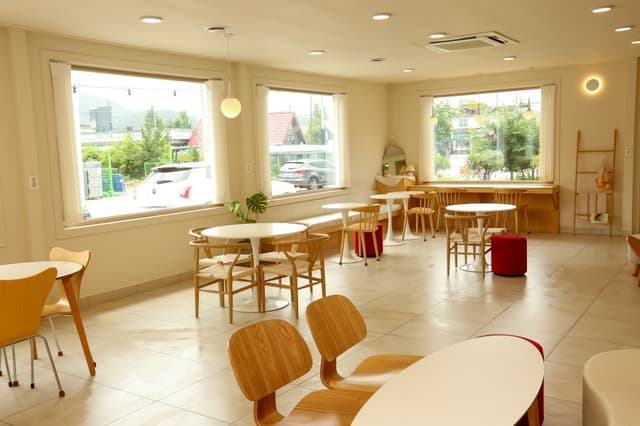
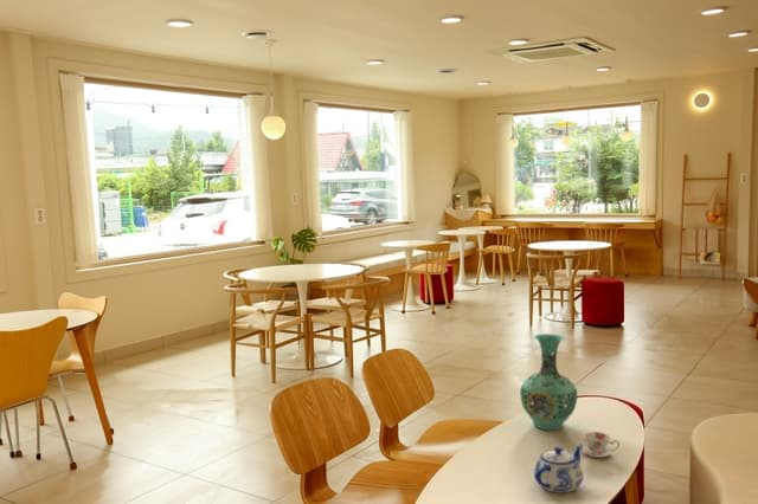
+ teacup (600, 445)
+ vase (548, 381)
+ teapot (560, 465)
